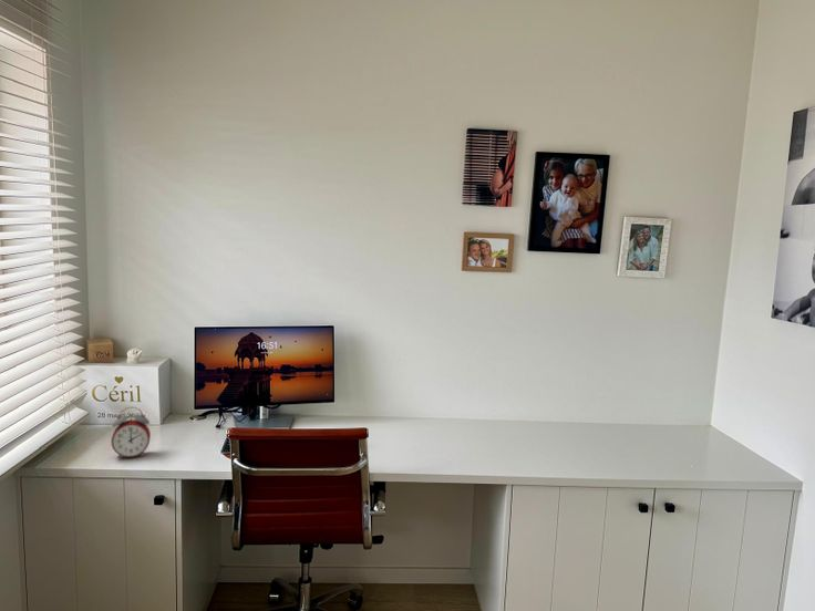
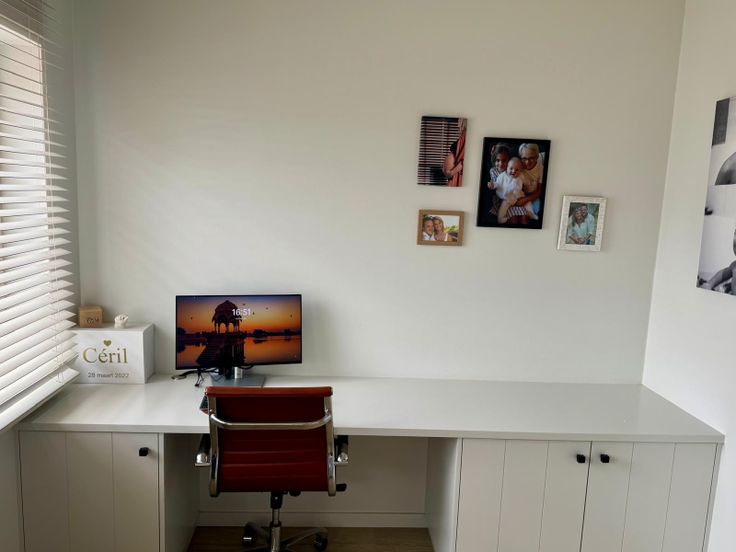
- alarm clock (131, 431)
